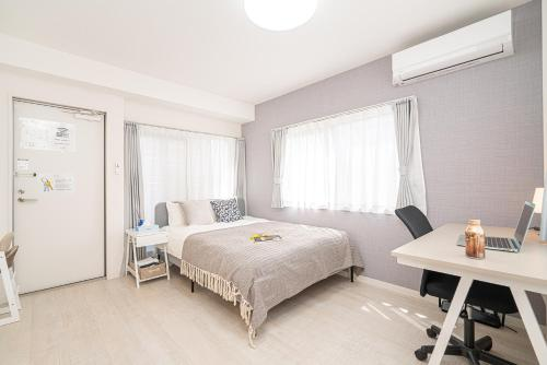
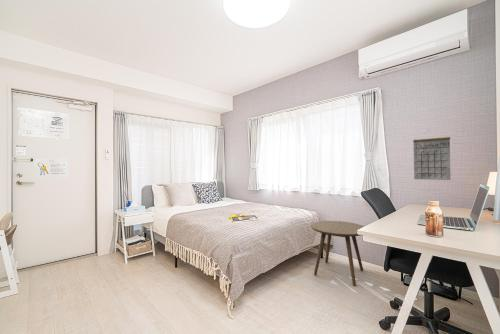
+ calendar (431, 154)
+ side table (346, 245)
